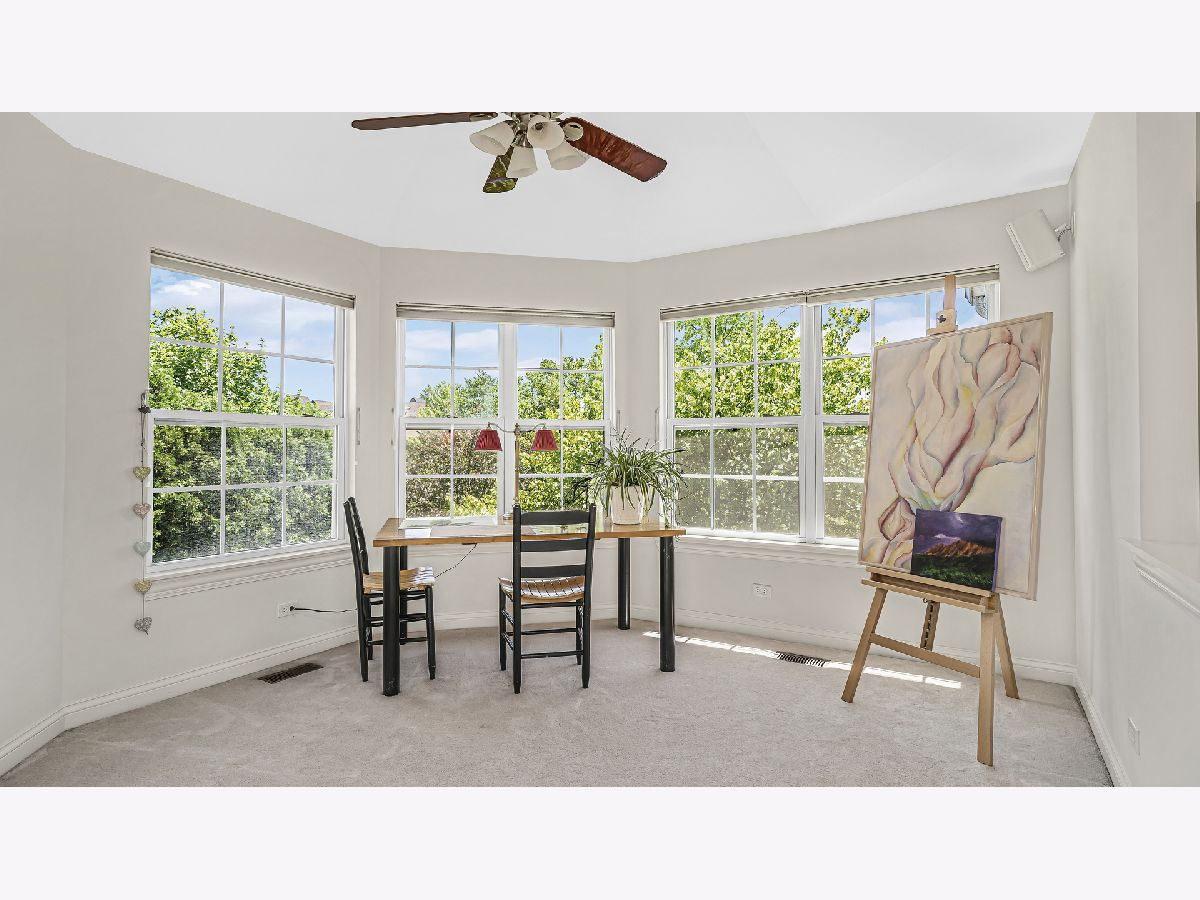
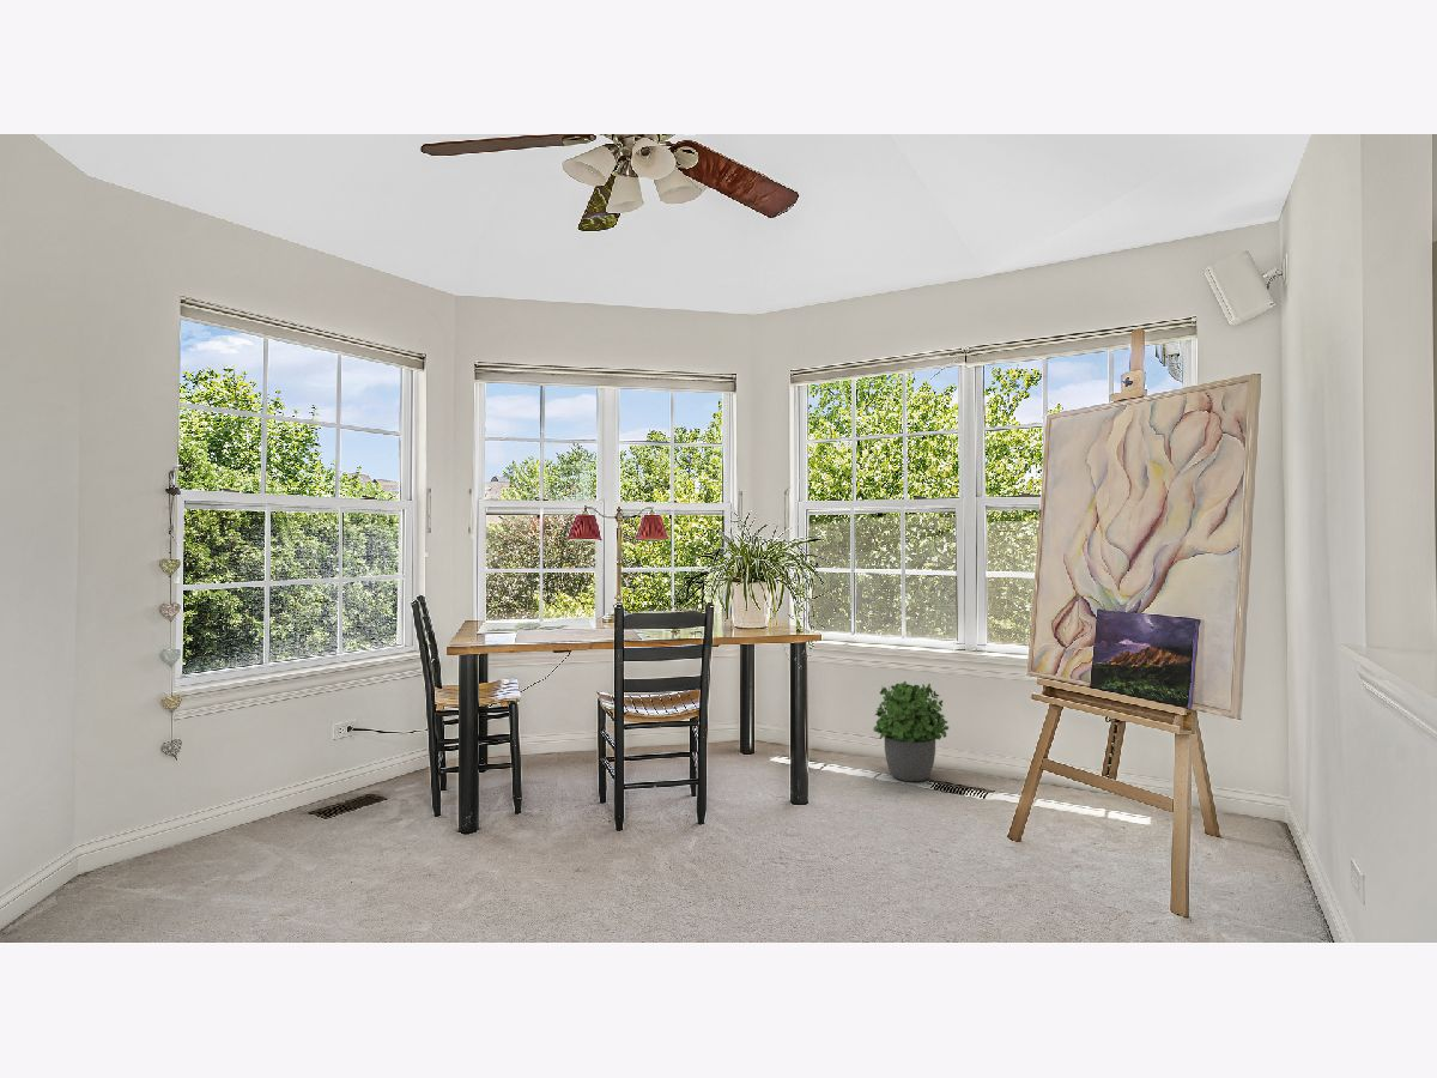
+ potted plant (910, 728)
